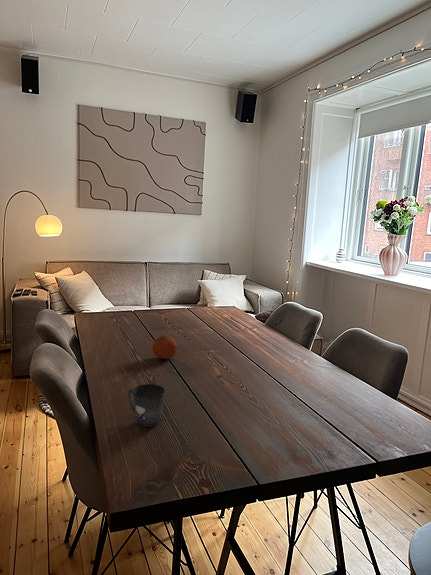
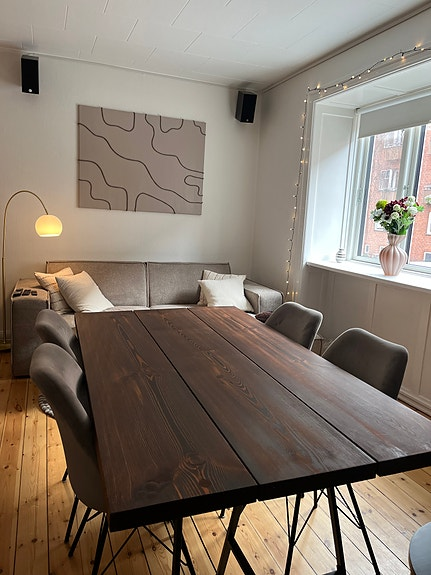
- mug (144, 404)
- fruit (164, 346)
